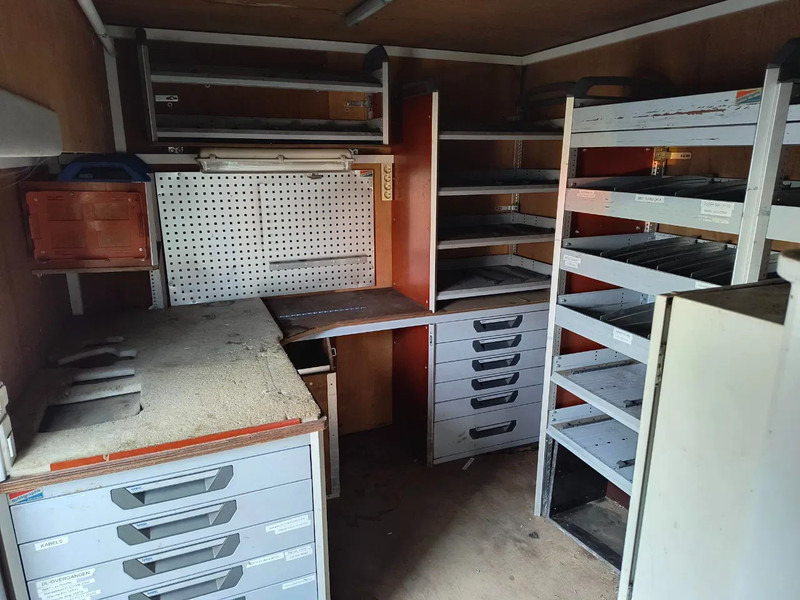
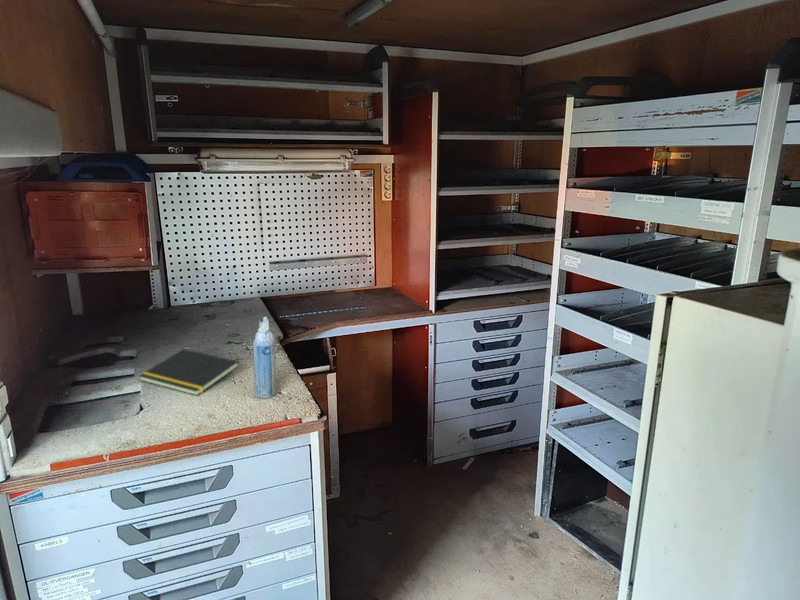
+ notepad (189, 370)
+ aerosol can (264, 356)
